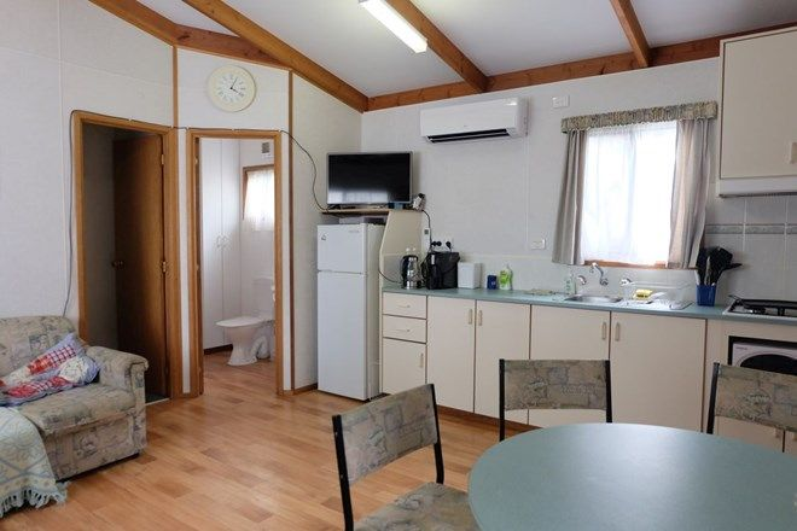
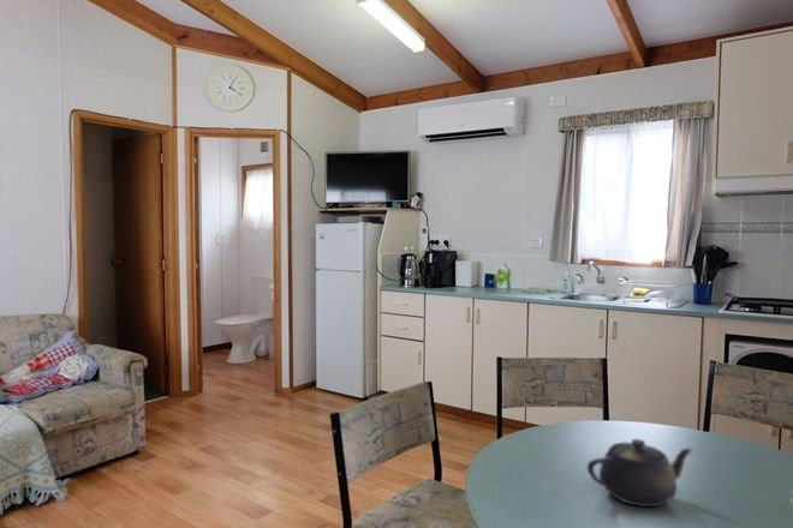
+ teapot (640, 467)
